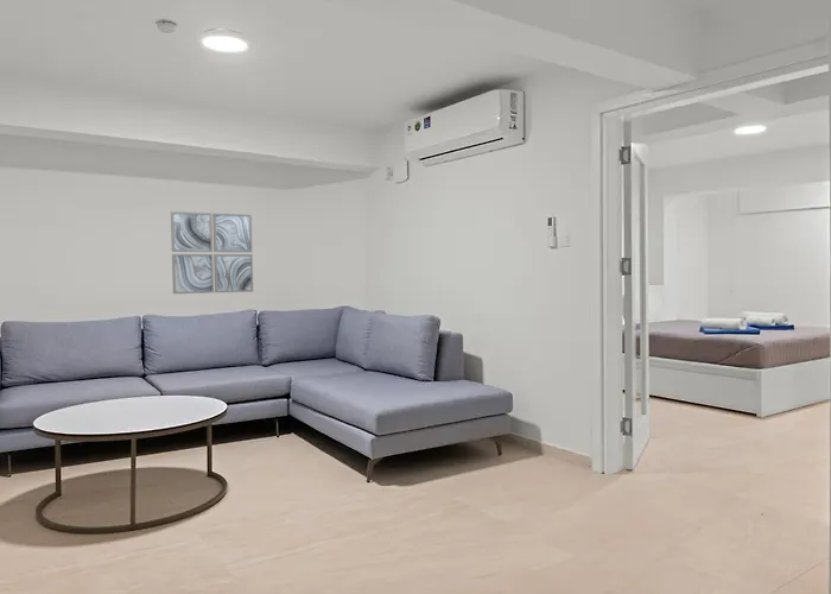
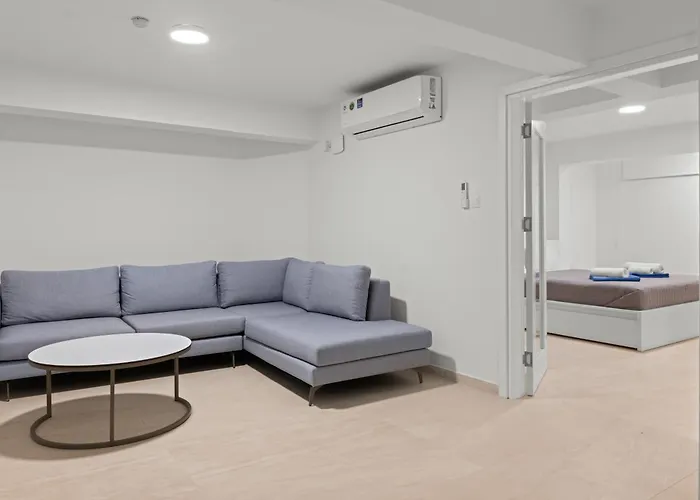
- wall art (214, 254)
